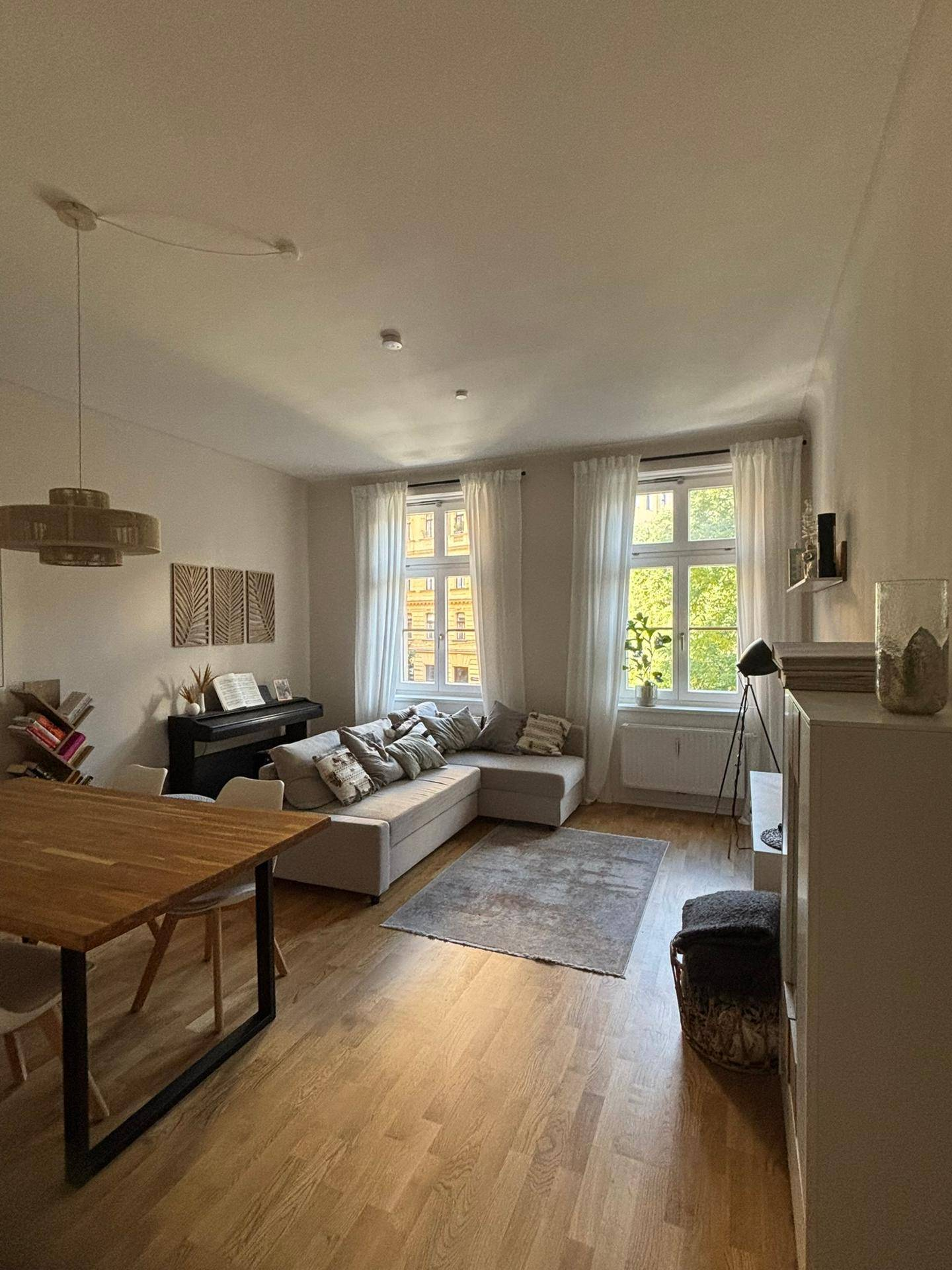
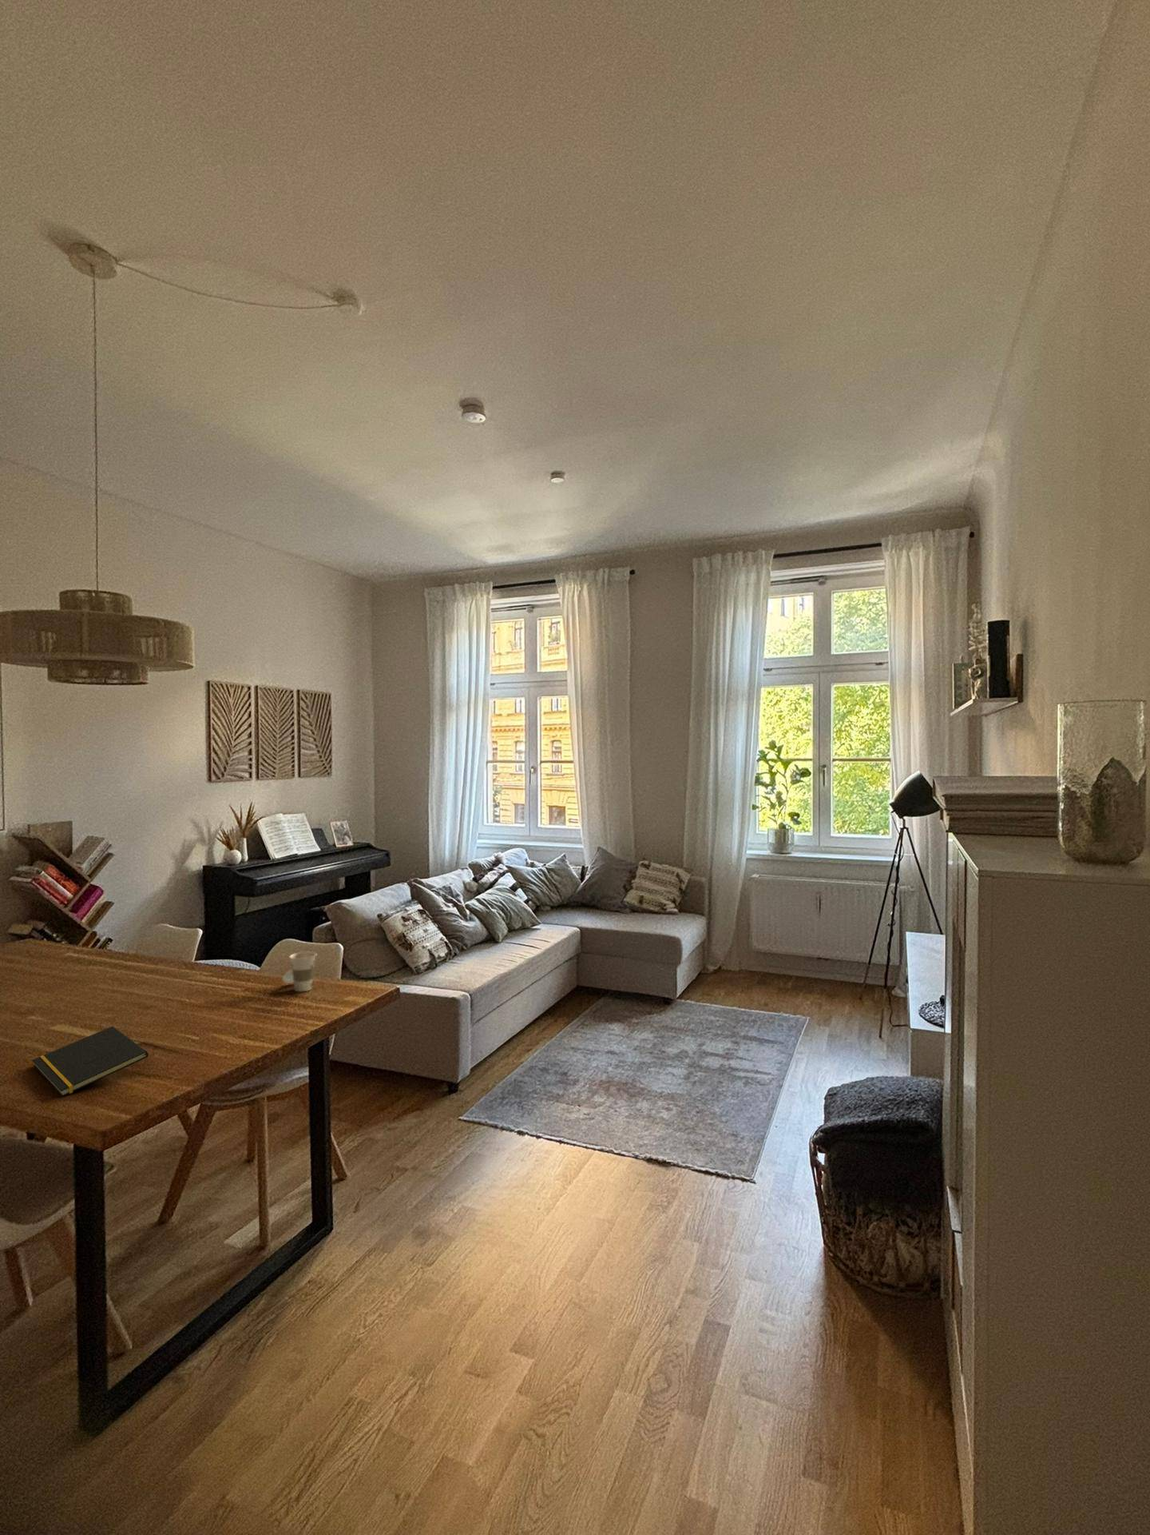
+ cup (300, 969)
+ notepad (89, 1059)
